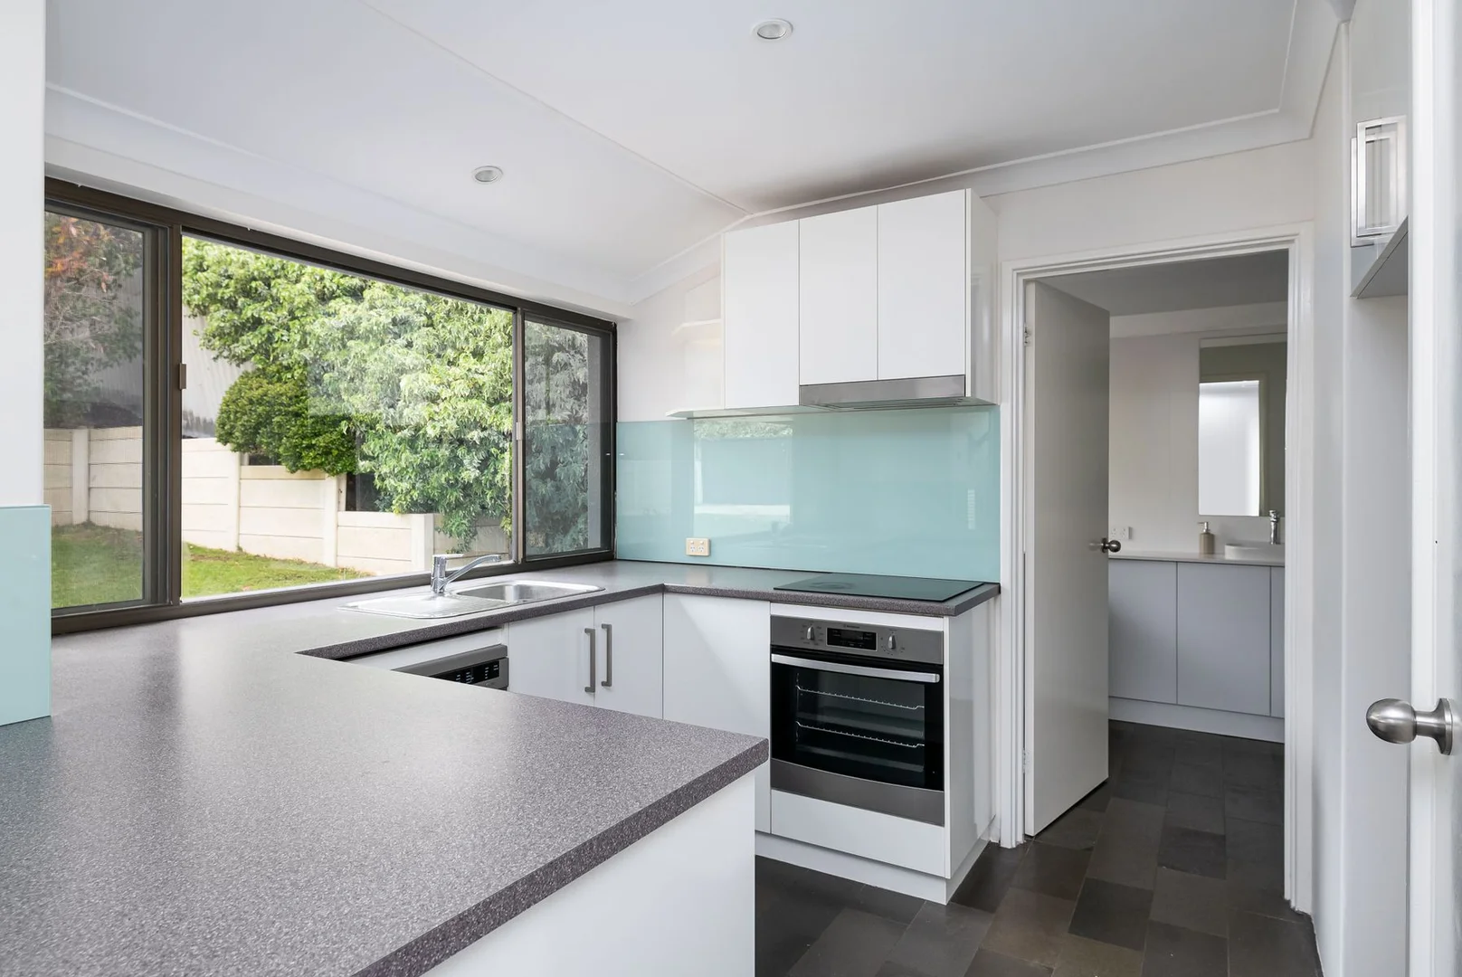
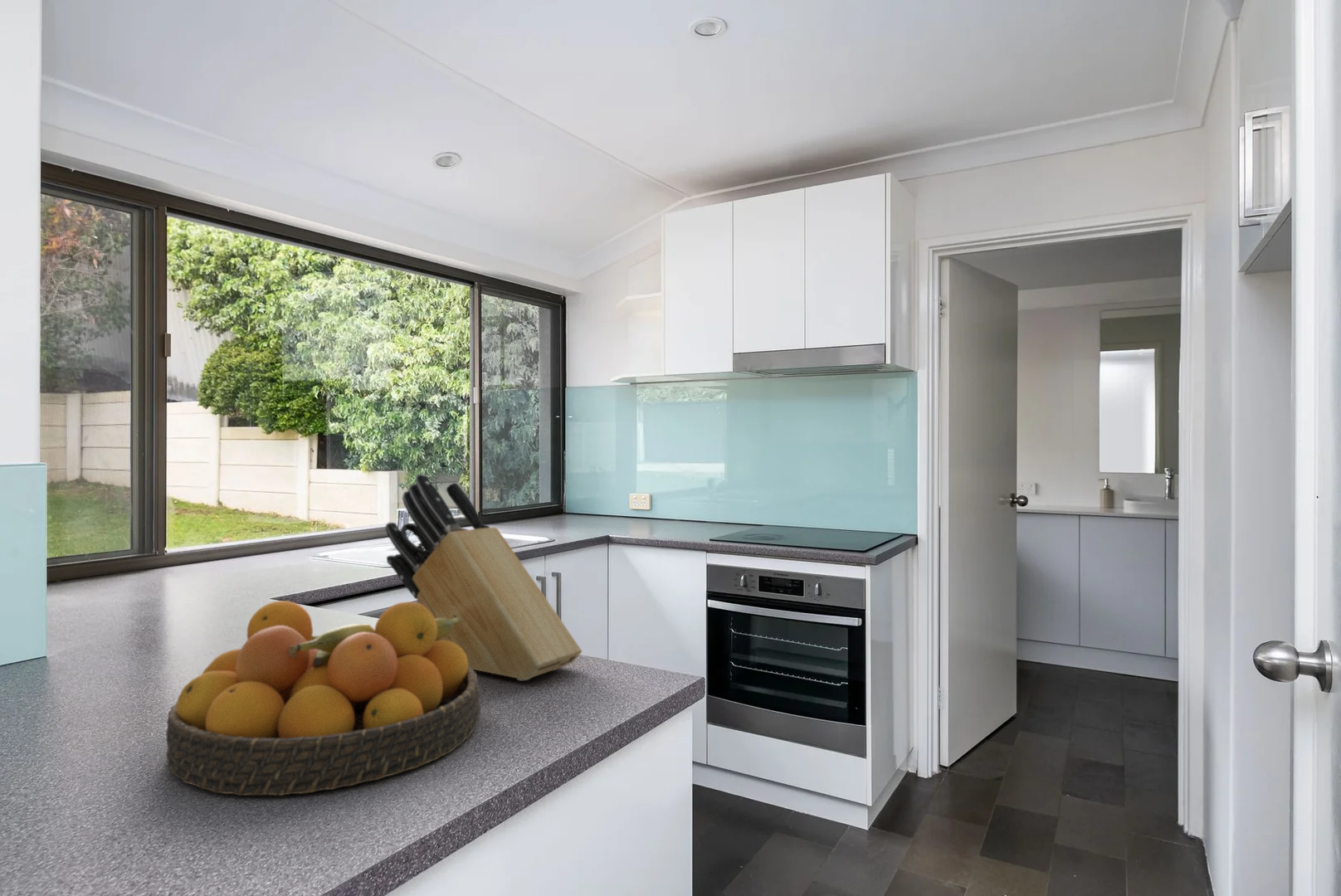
+ fruit bowl (334, 670)
+ knife block (477, 567)
